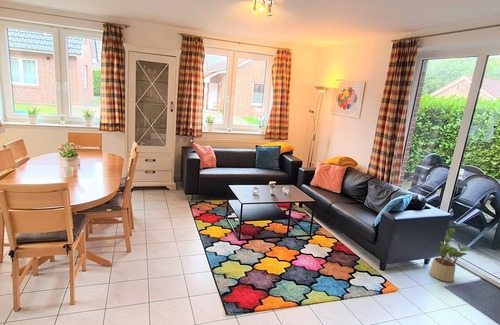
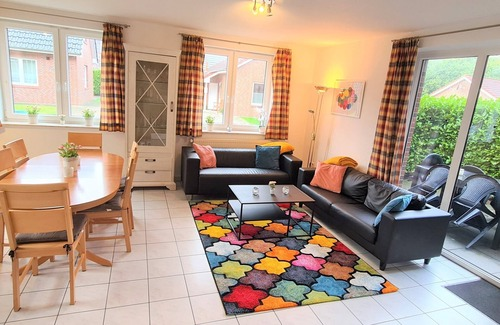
- potted plant (450, 253)
